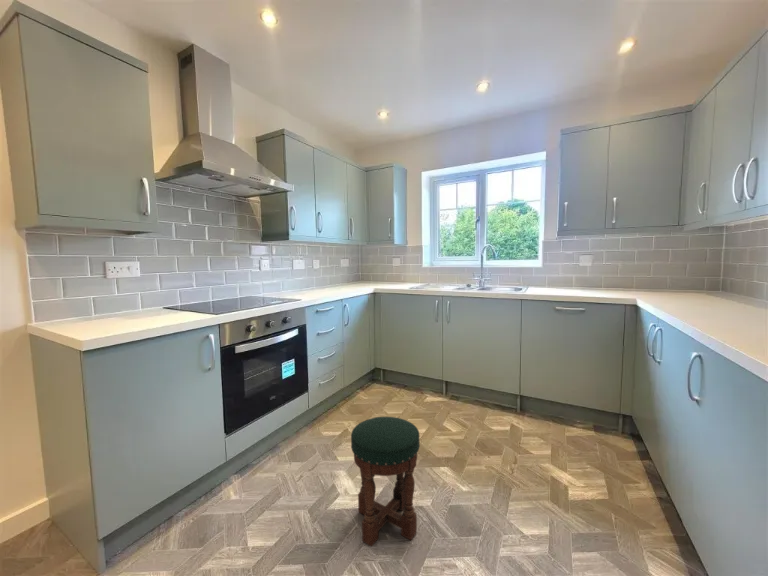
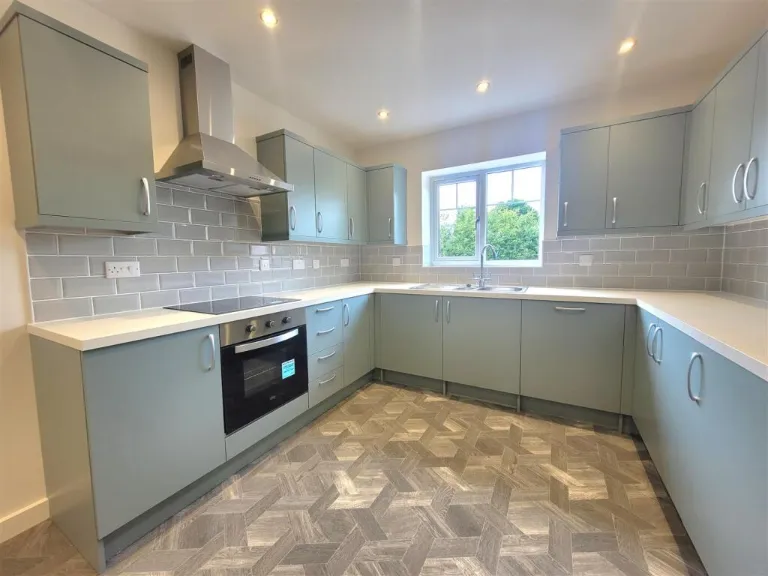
- stool (385, 474)
